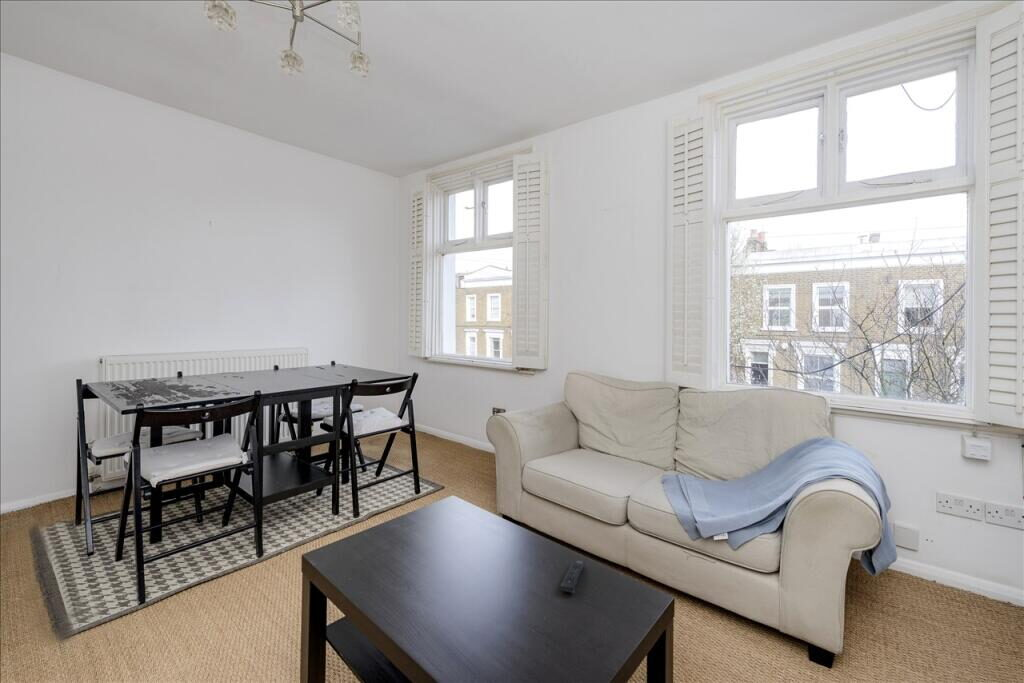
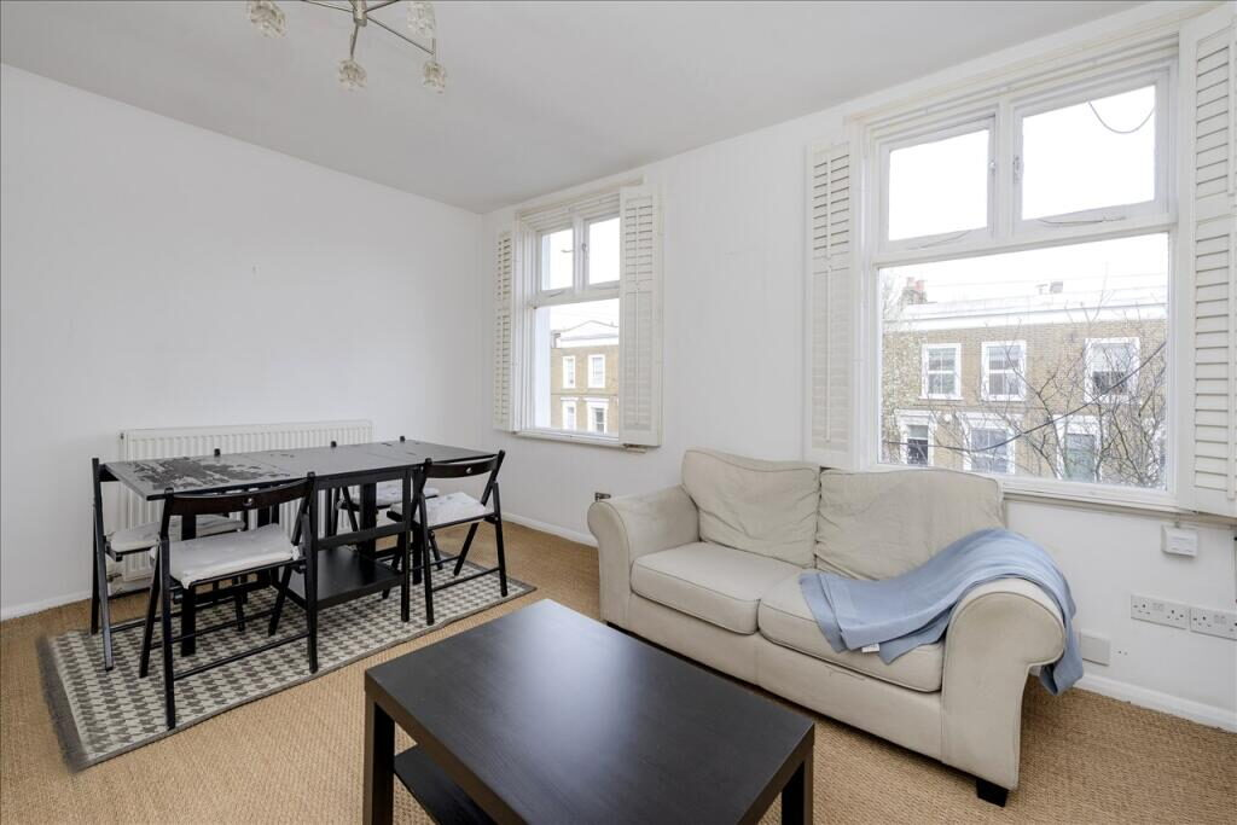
- remote control (573, 574)
